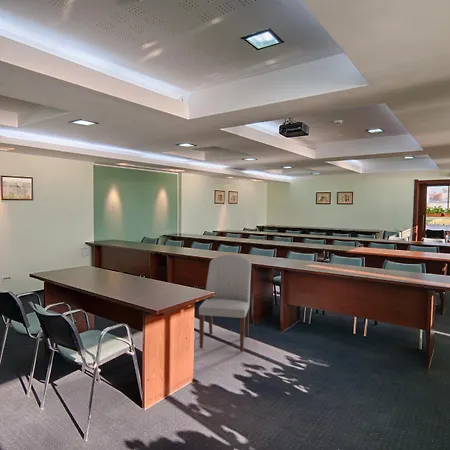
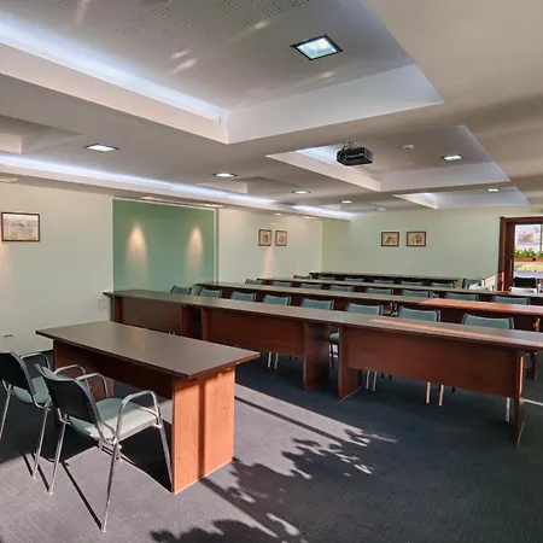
- chair (226, 299)
